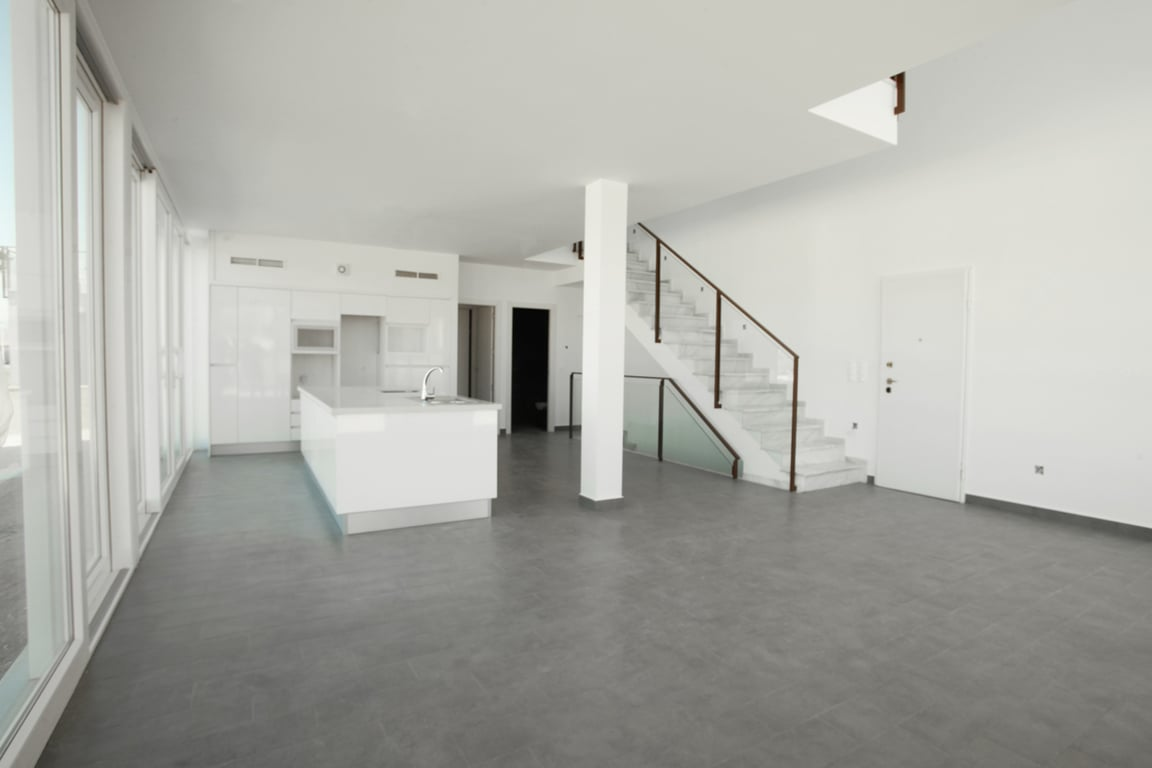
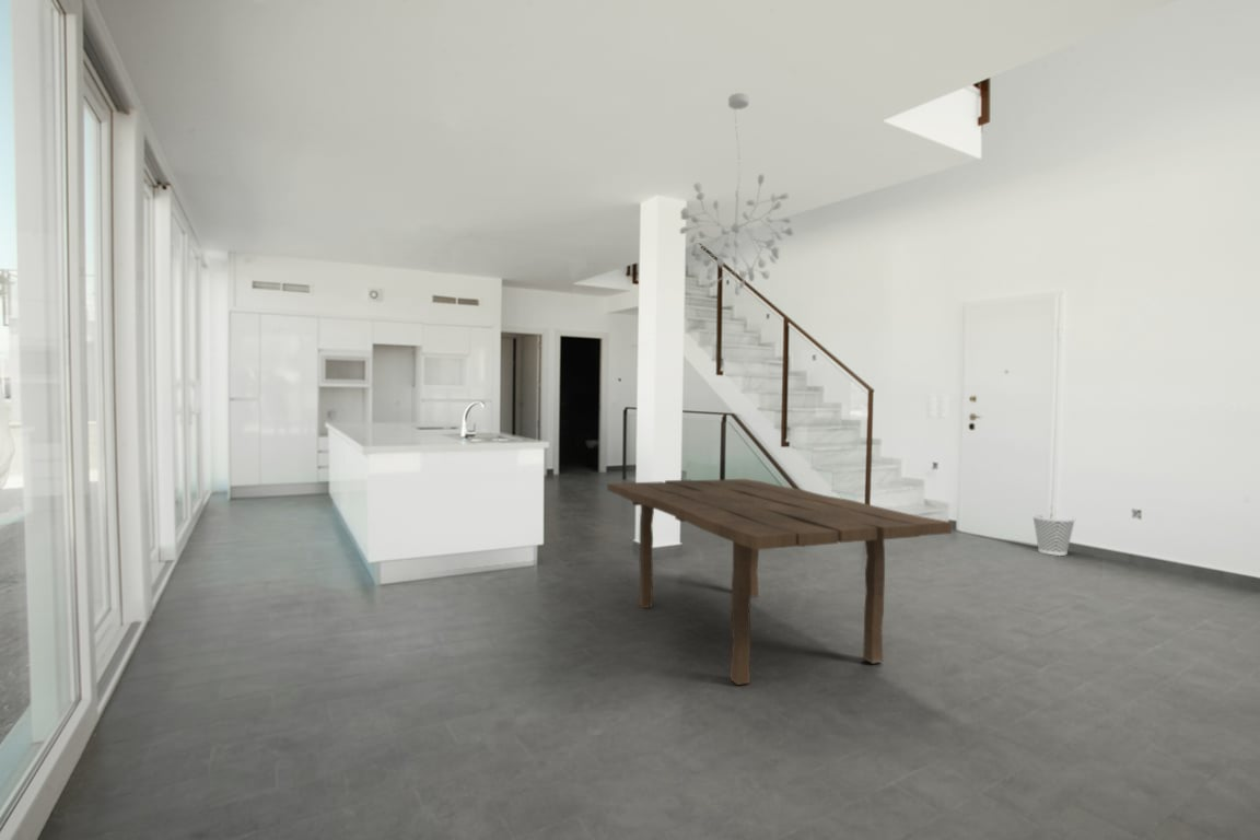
+ chandelier (737, 196)
+ wastebasket (1052, 534)
+ dining table (746, 563)
